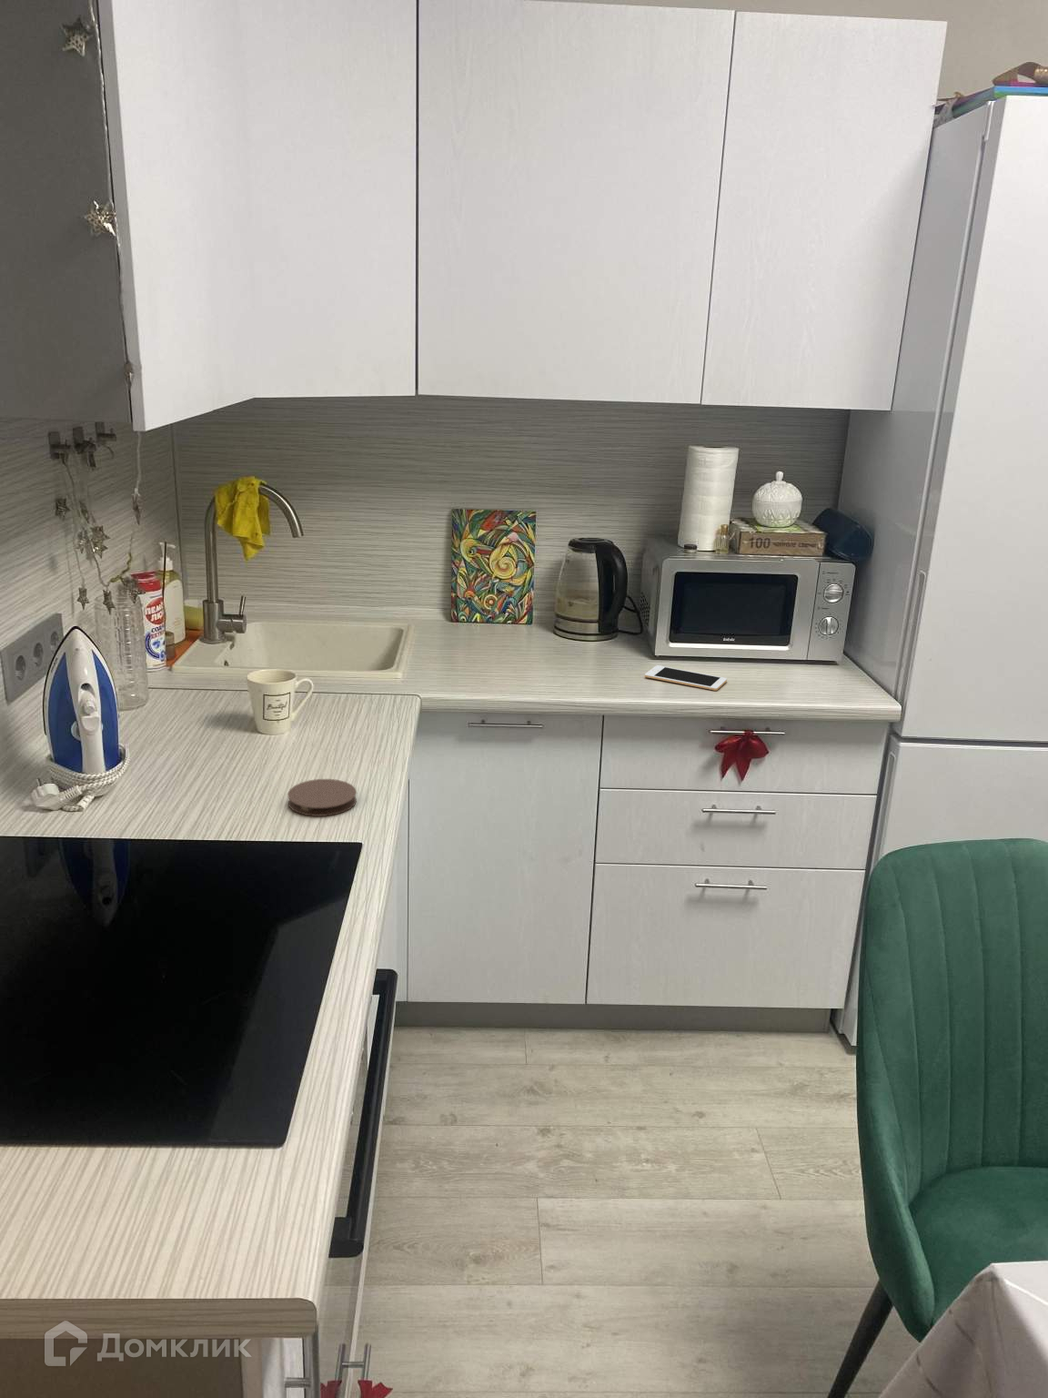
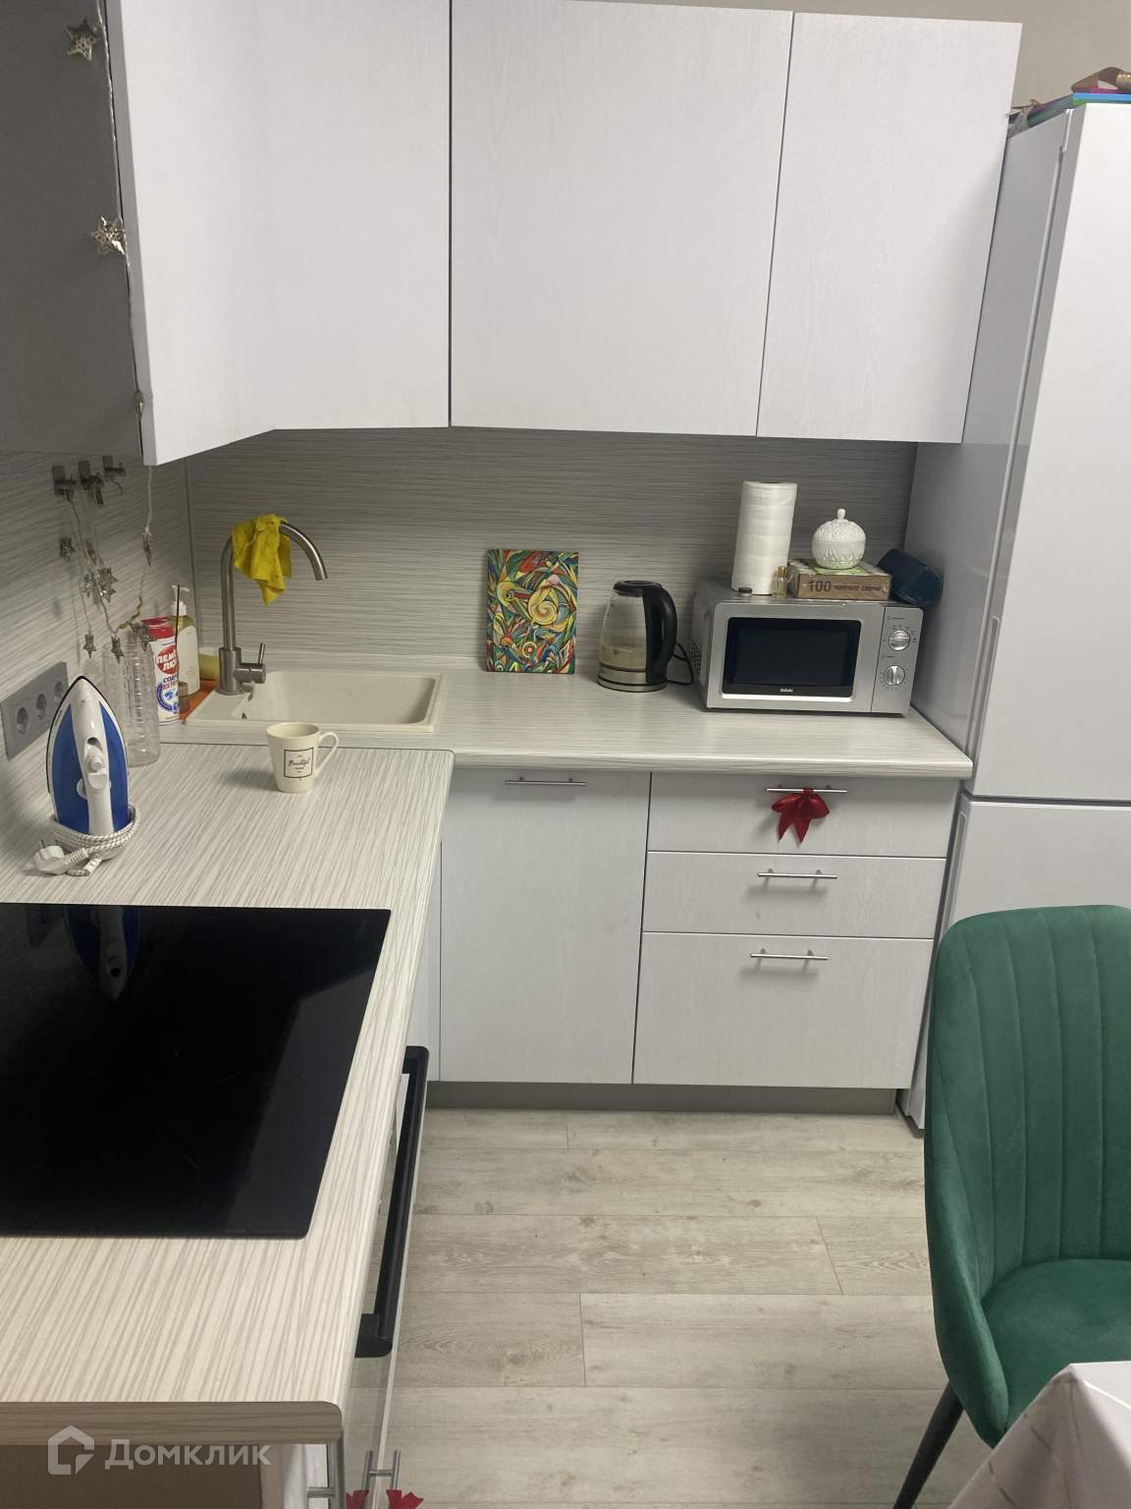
- coaster (323, 796)
- cell phone (685, 677)
